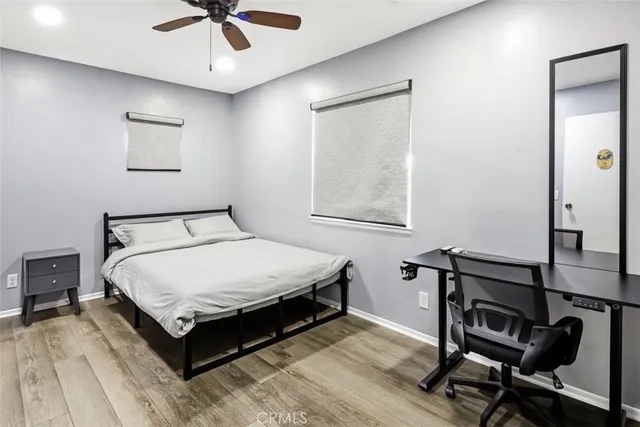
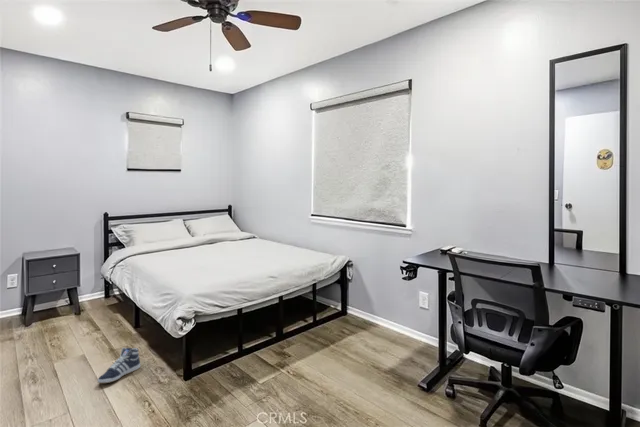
+ sneaker (119, 363)
